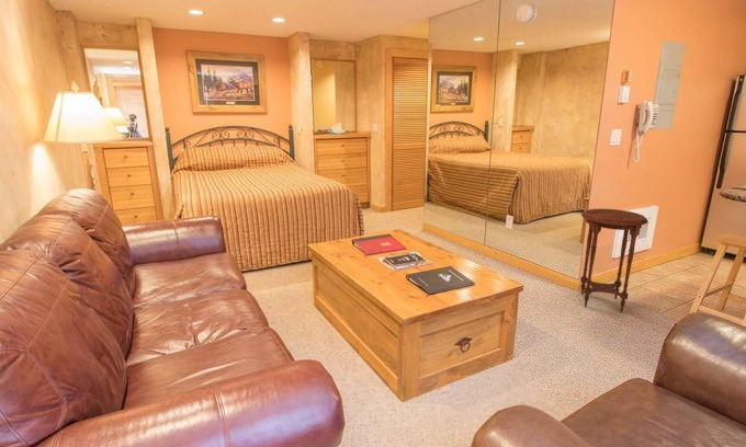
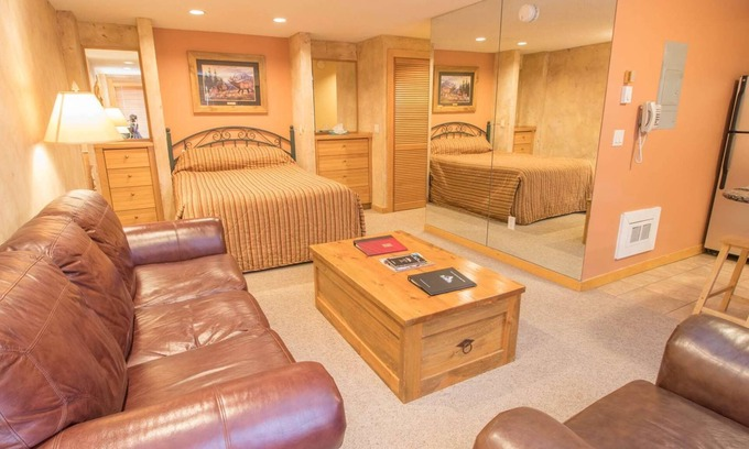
- side table (620, 260)
